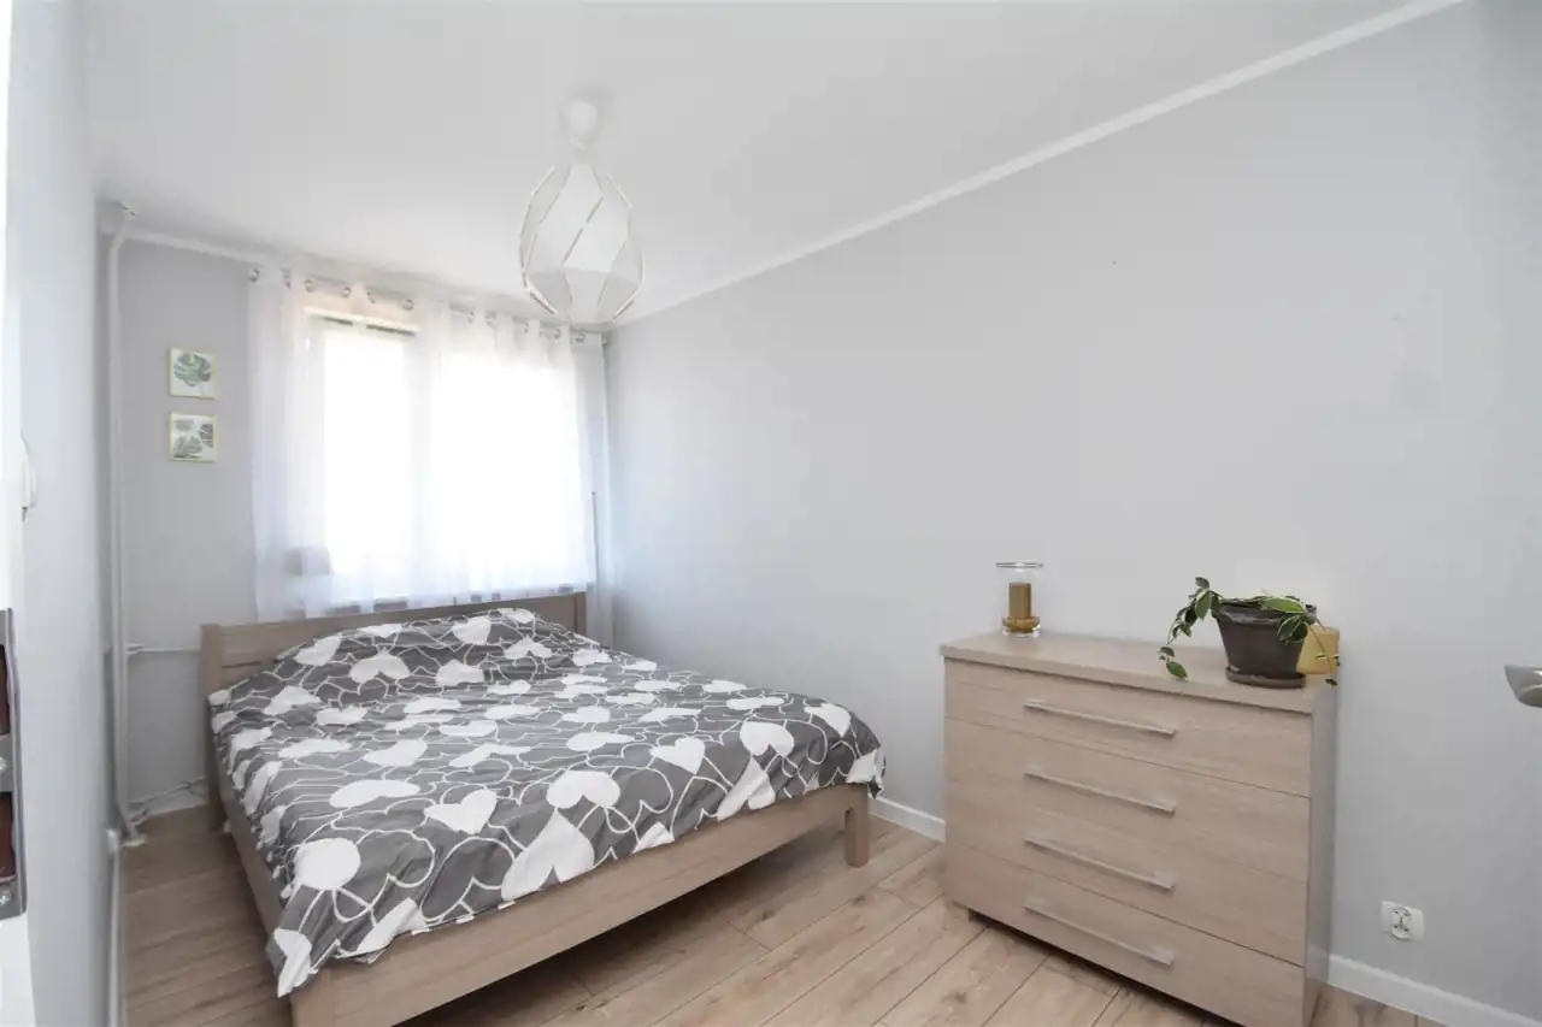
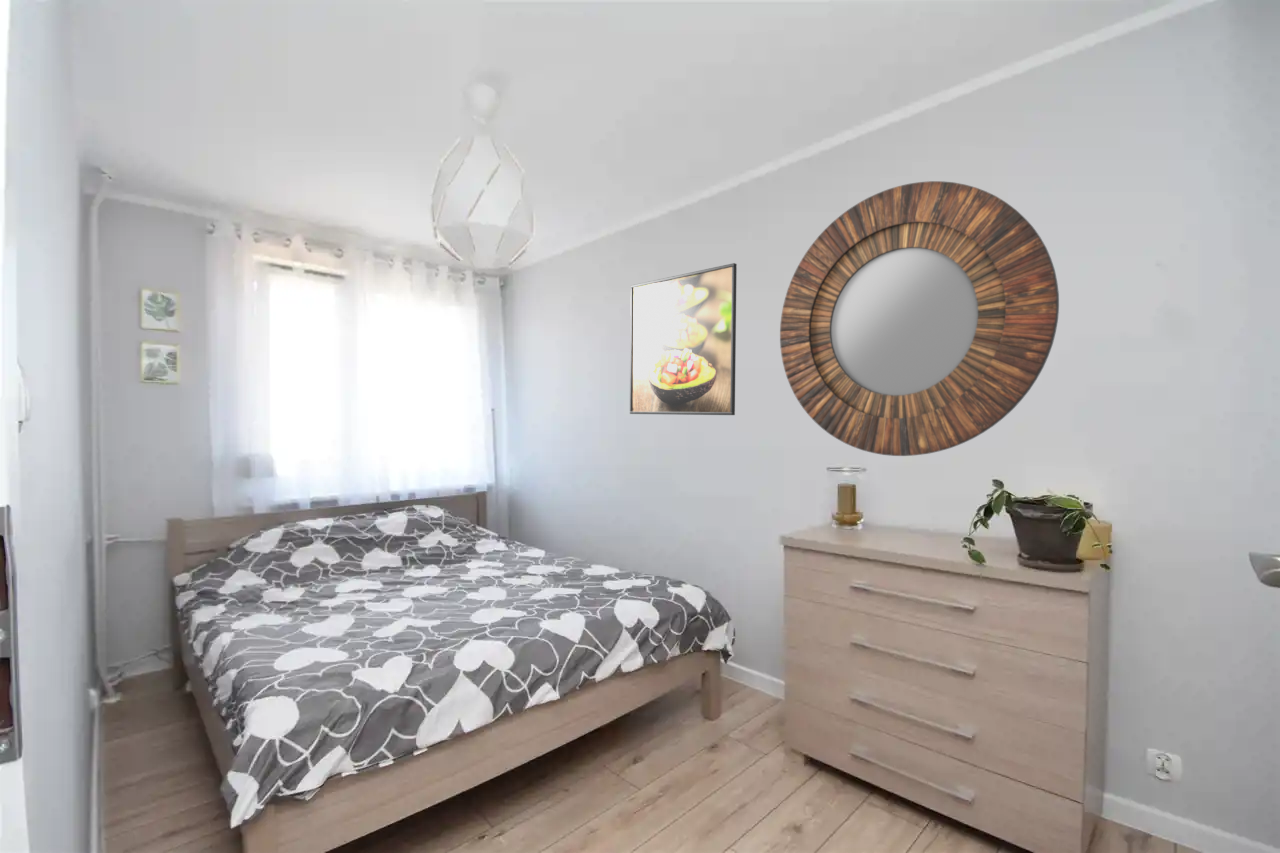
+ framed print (678, 345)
+ home mirror (897, 322)
